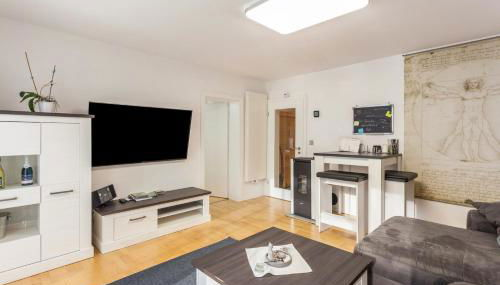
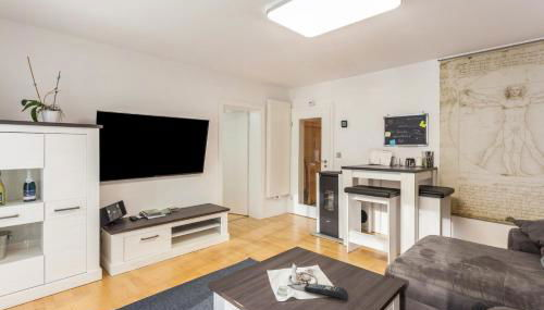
+ remote control (325, 289)
